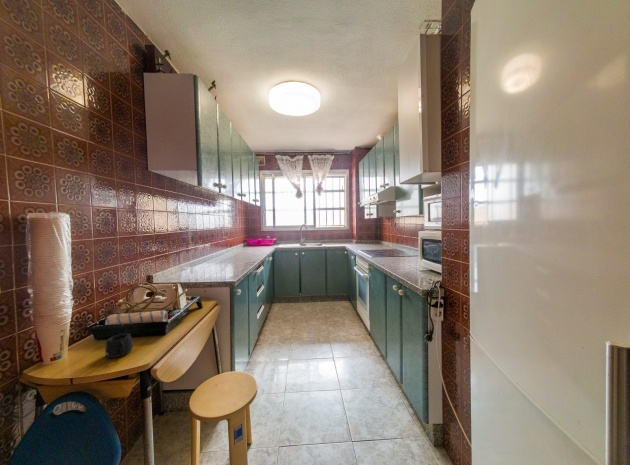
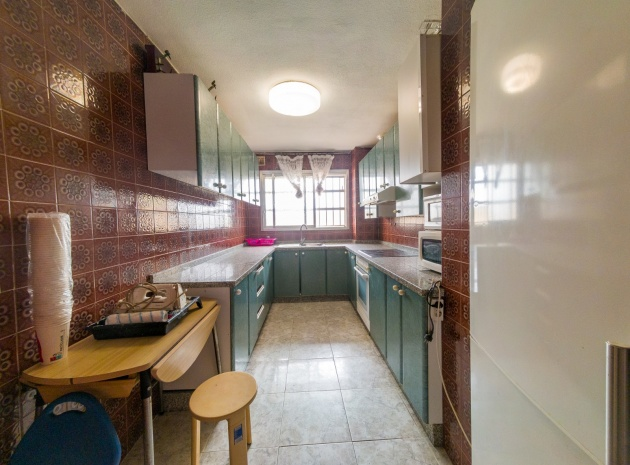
- mug (120, 346)
